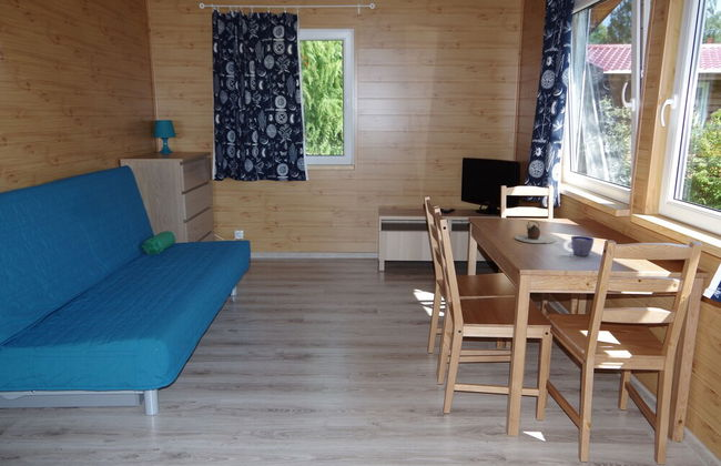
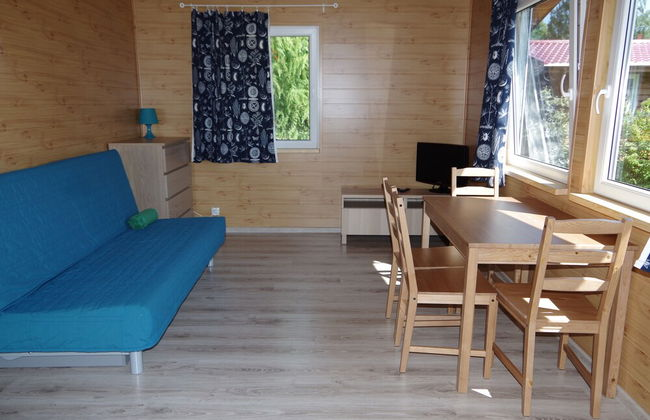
- cup (578, 245)
- teapot (536, 230)
